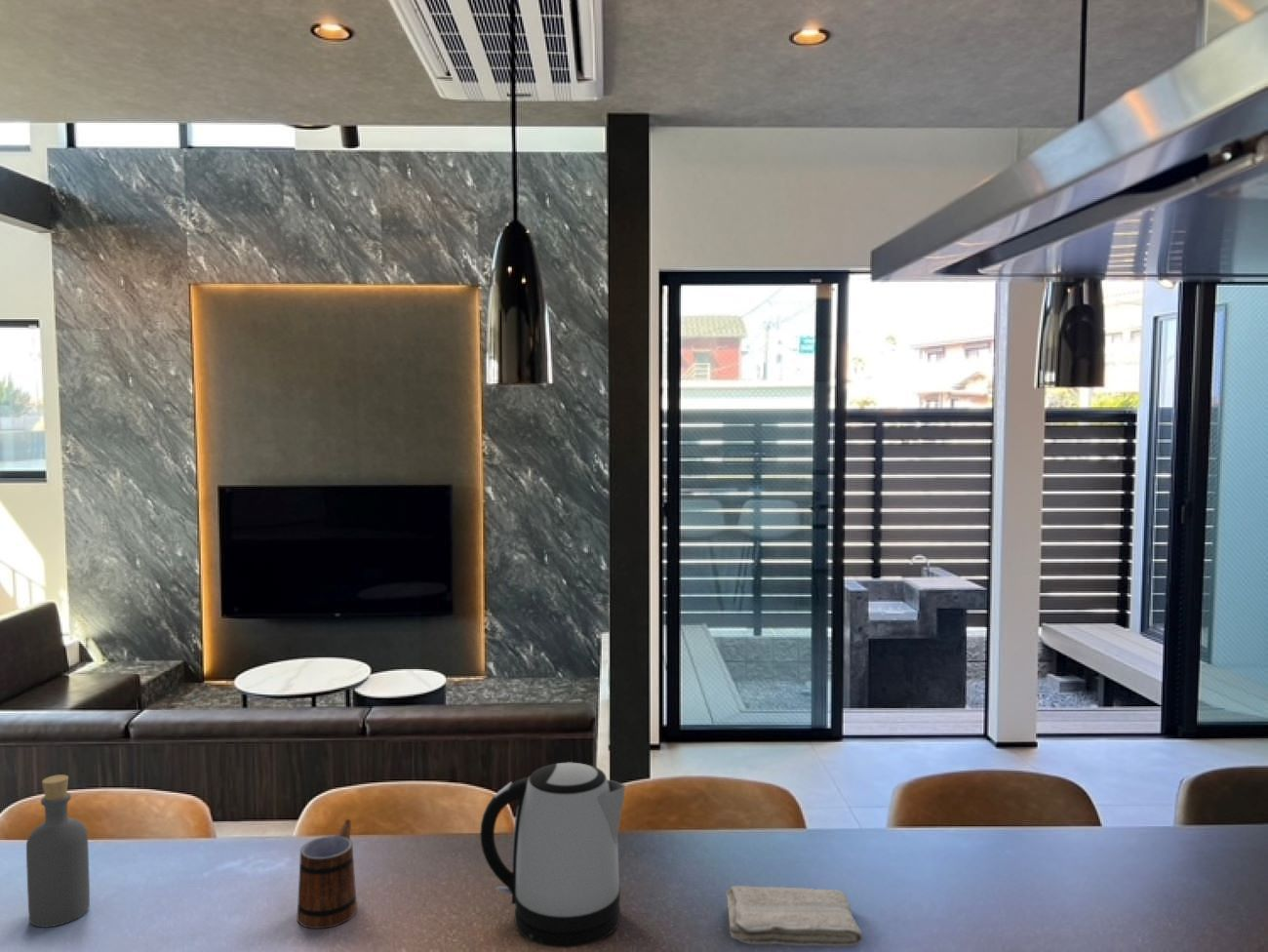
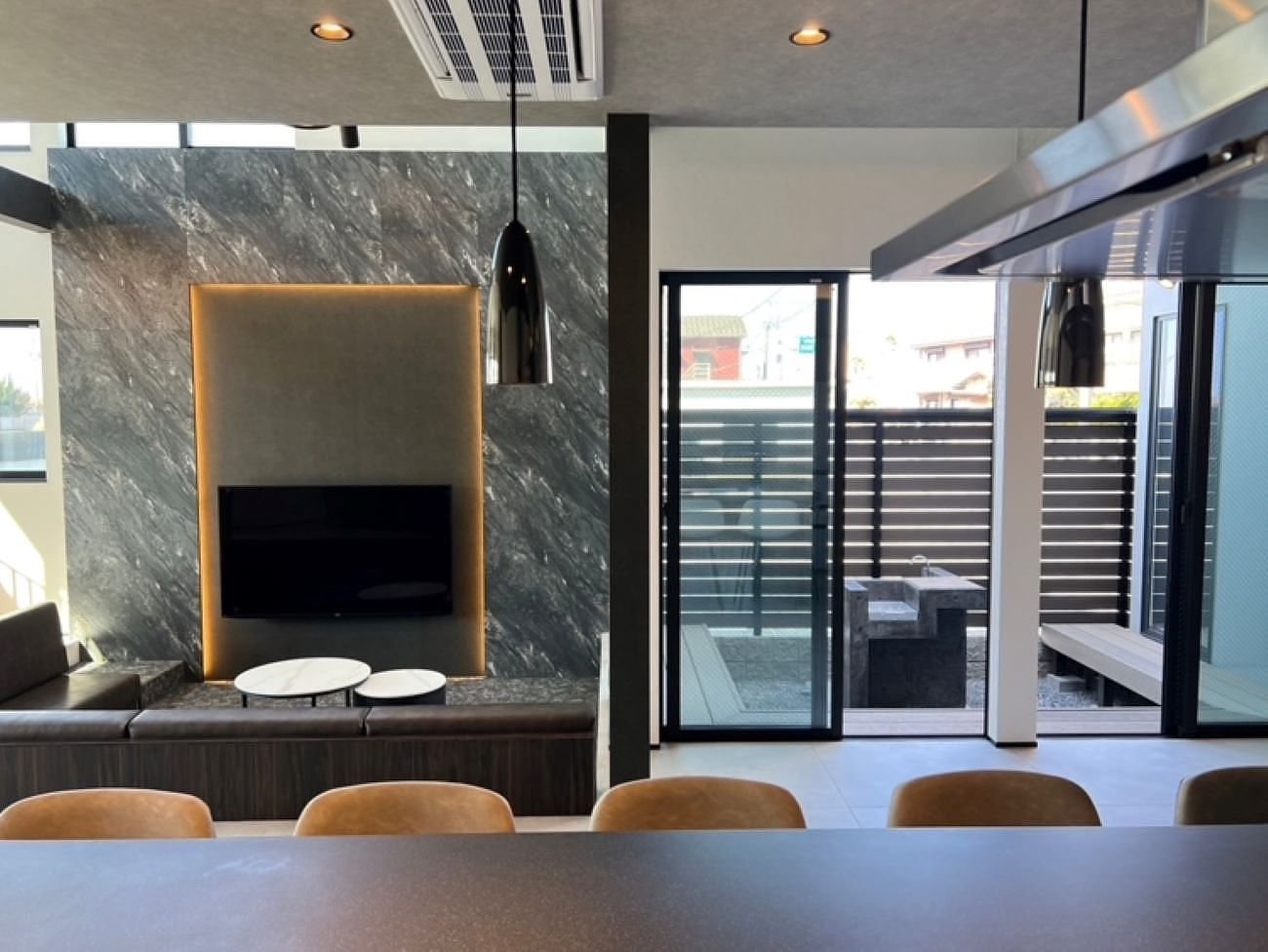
- kettle (552, 844)
- mug (332, 871)
- washcloth (790, 913)
- bottle (58, 846)
